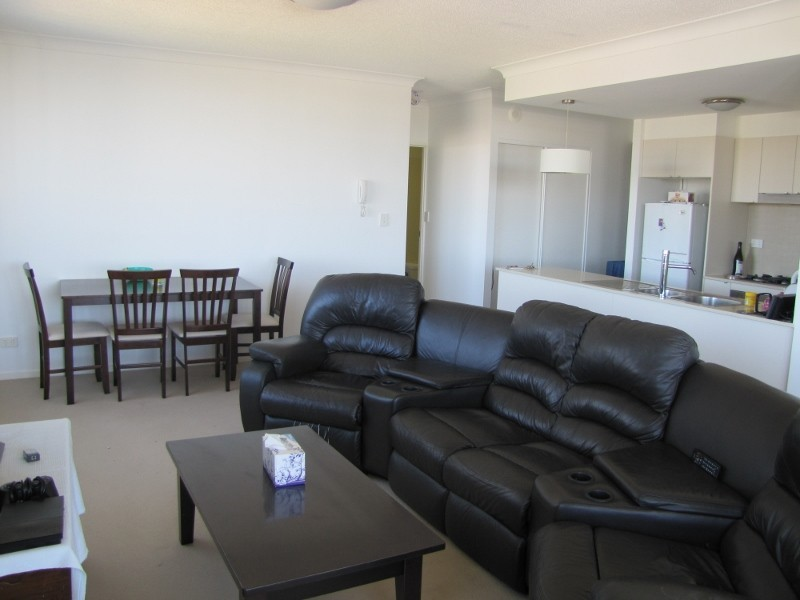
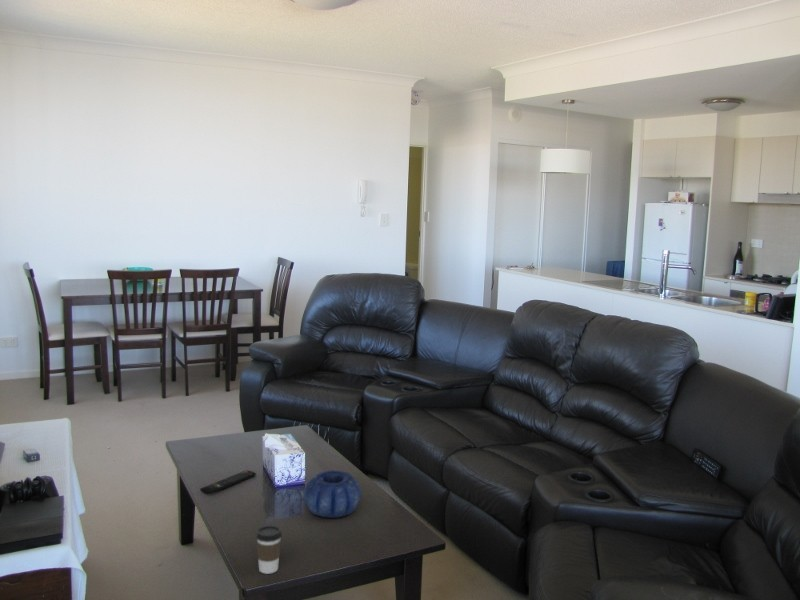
+ coffee cup (268, 549)
+ remote control (229, 482)
+ decorative bowl (332, 492)
